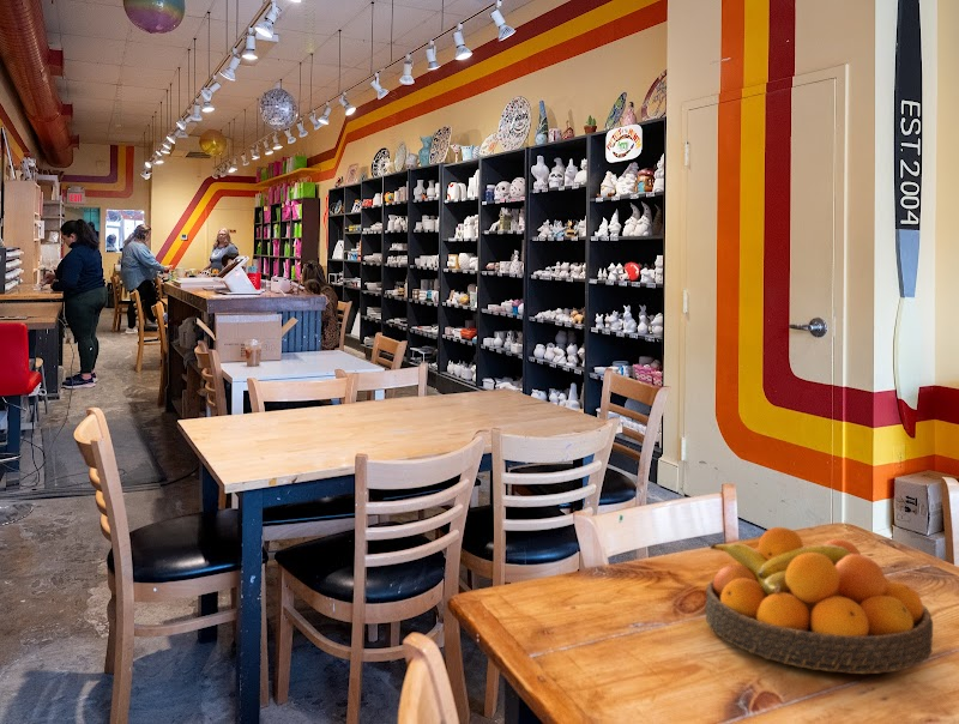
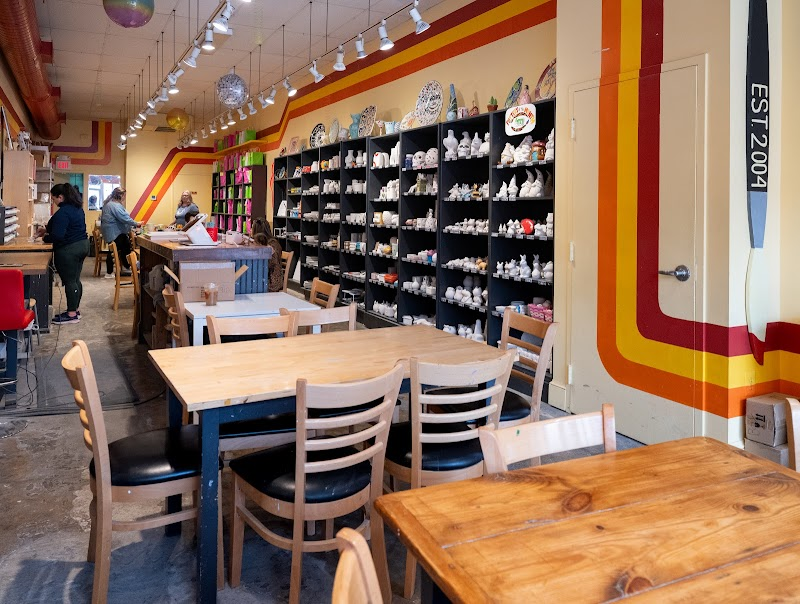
- fruit bowl (814, 585)
